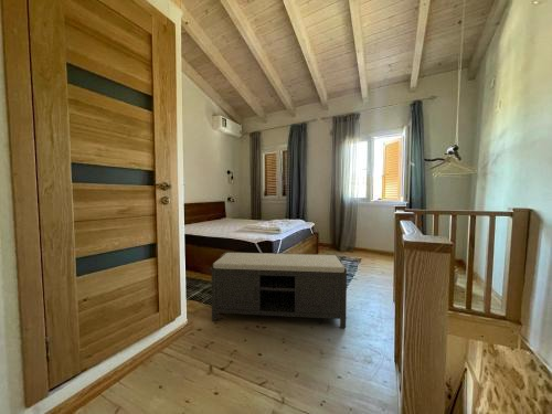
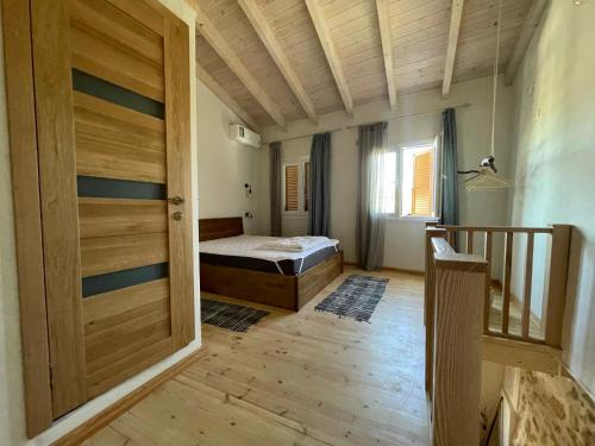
- bench (278, 285)
